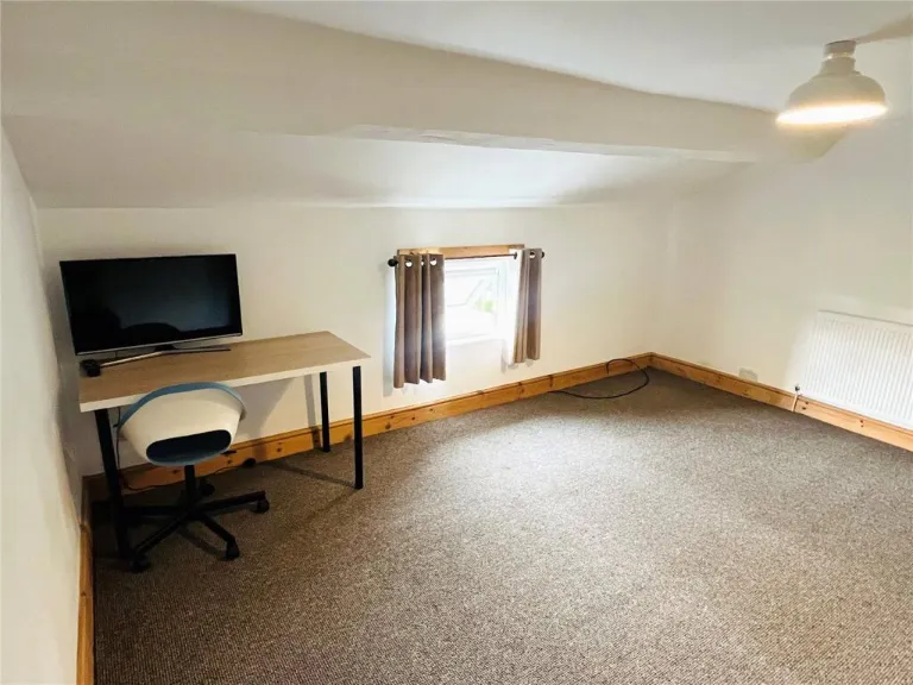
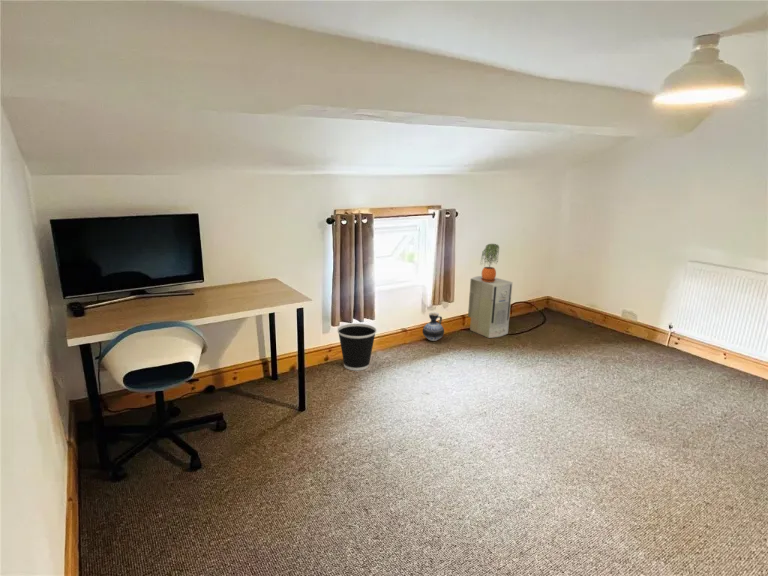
+ wastebasket (356, 347)
+ ceramic jug (433, 326)
+ air purifier (489, 306)
+ potted plant (489, 262)
